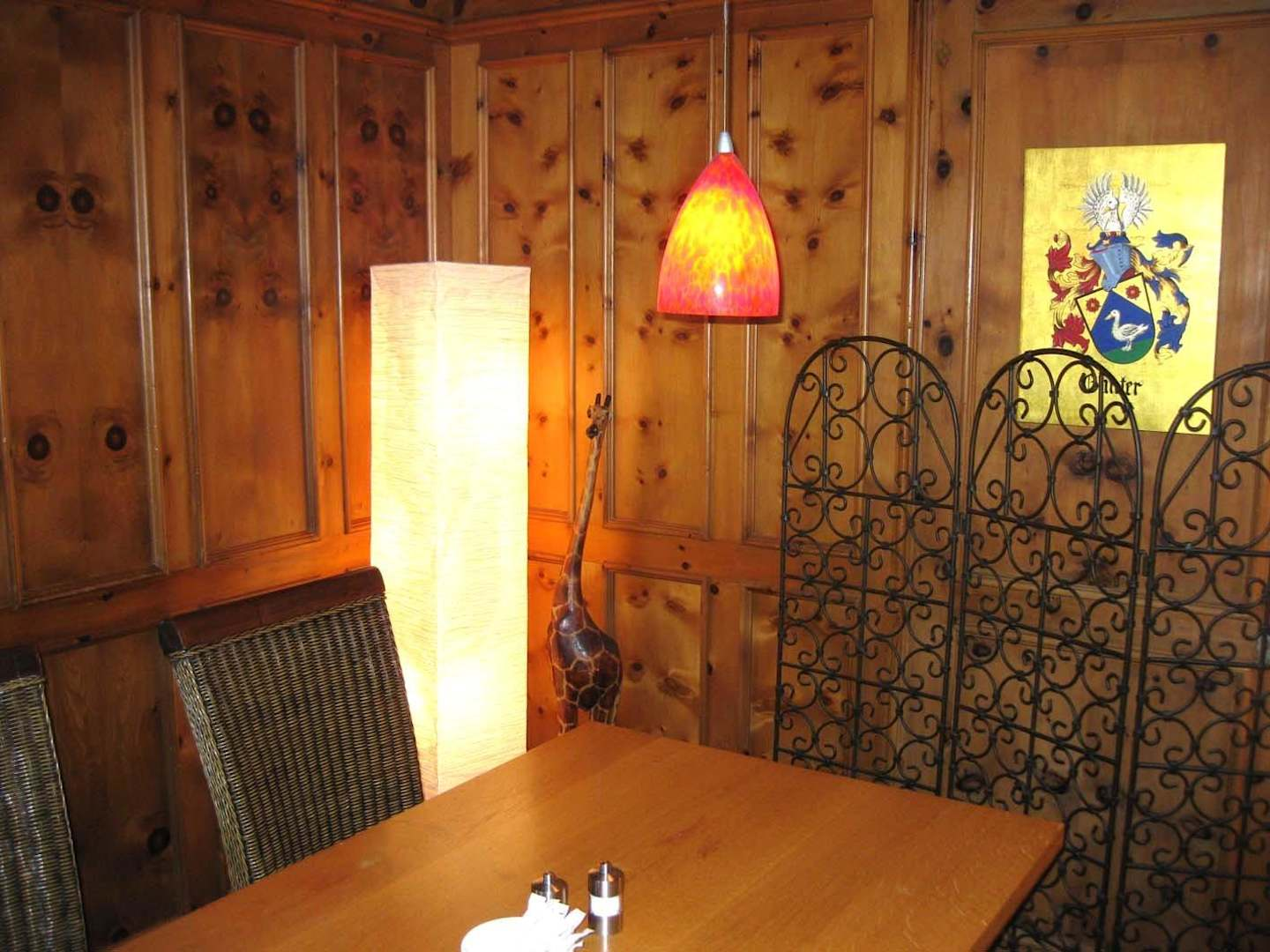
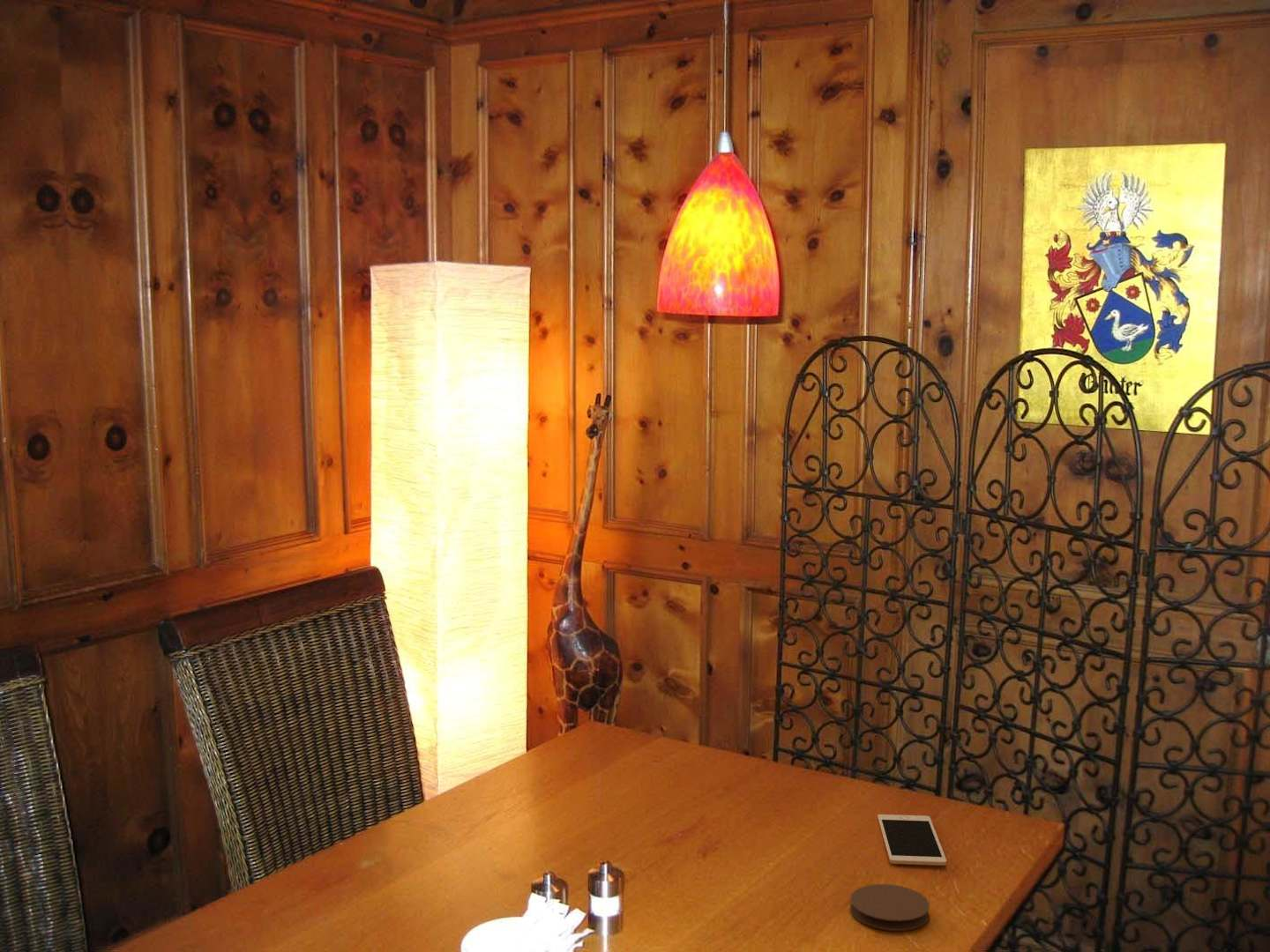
+ cell phone (910, 838)
+ coaster (889, 906)
